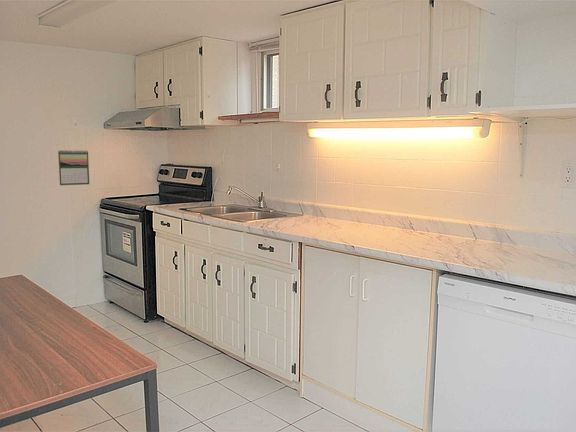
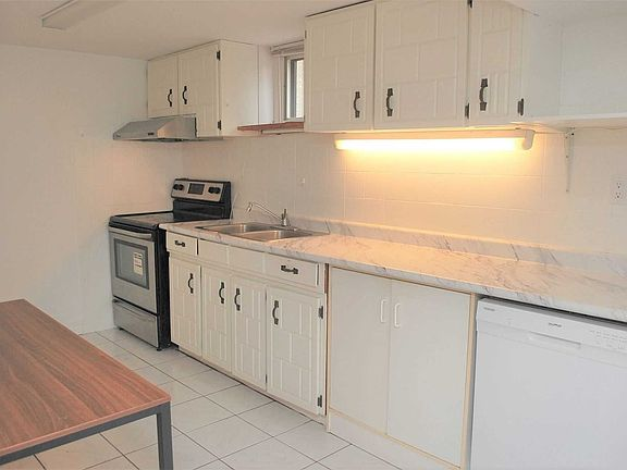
- calendar (74, 167)
